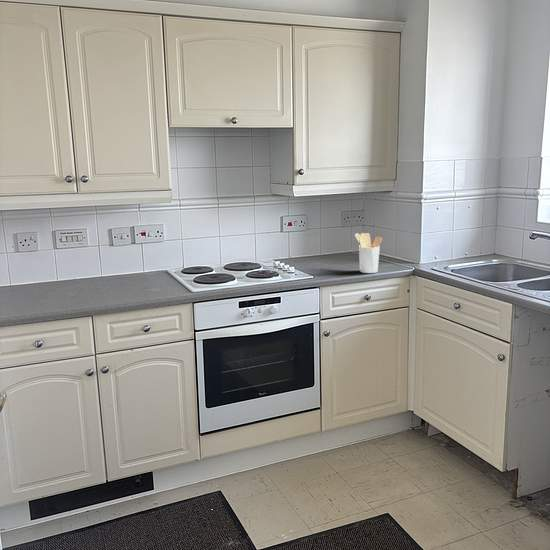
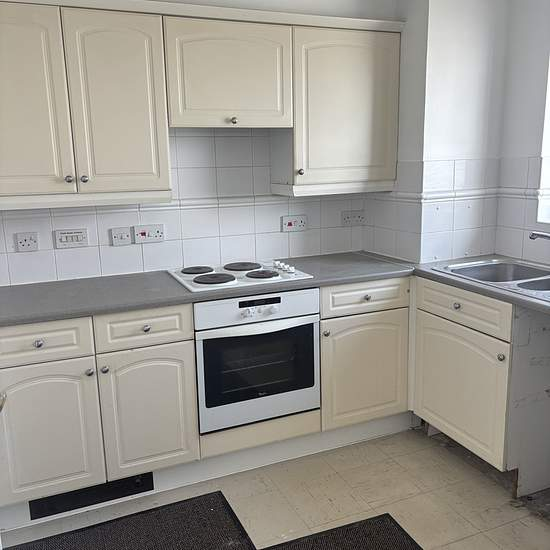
- utensil holder (366, 251)
